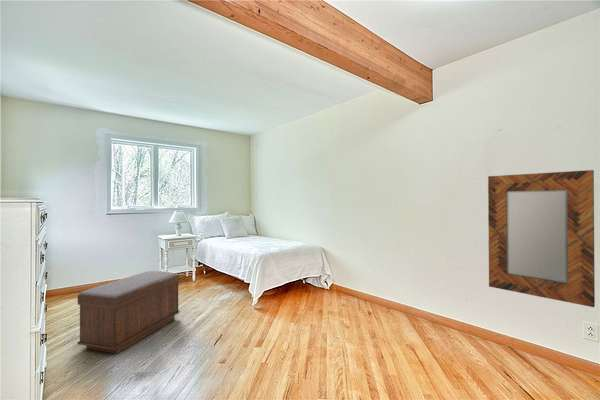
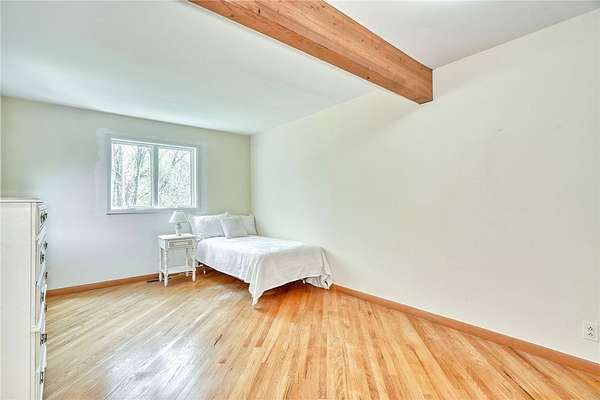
- home mirror (535, 234)
- bench (134, 306)
